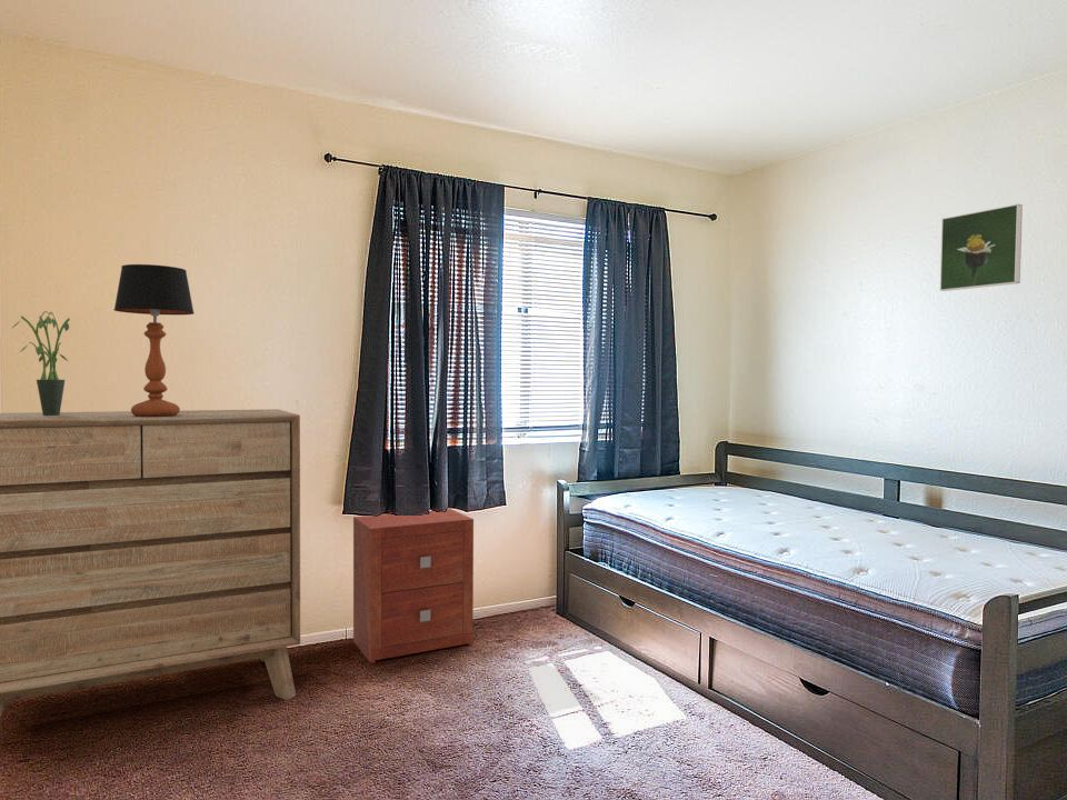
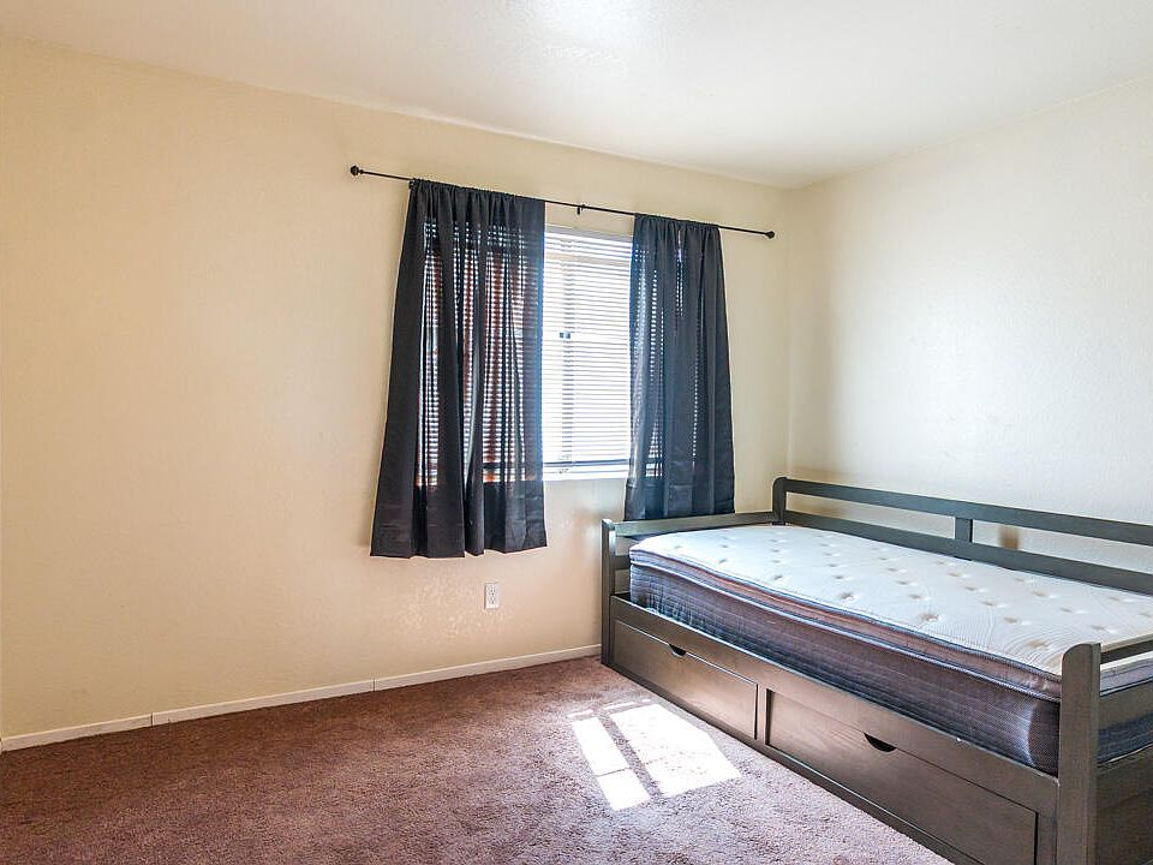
- potted plant (43, 362)
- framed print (979, 249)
- nightstand (413, 581)
- dresser (142, 558)
- table lamp (154, 341)
